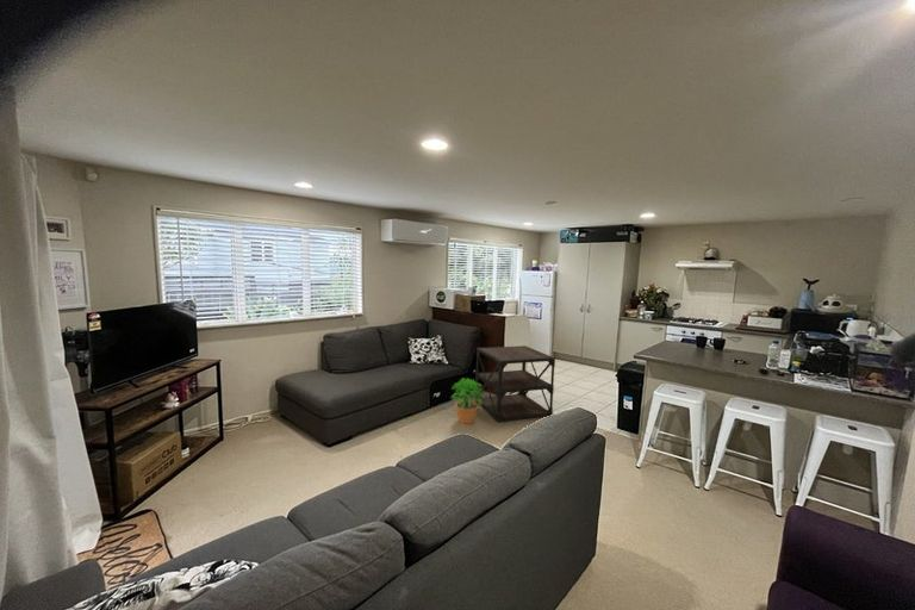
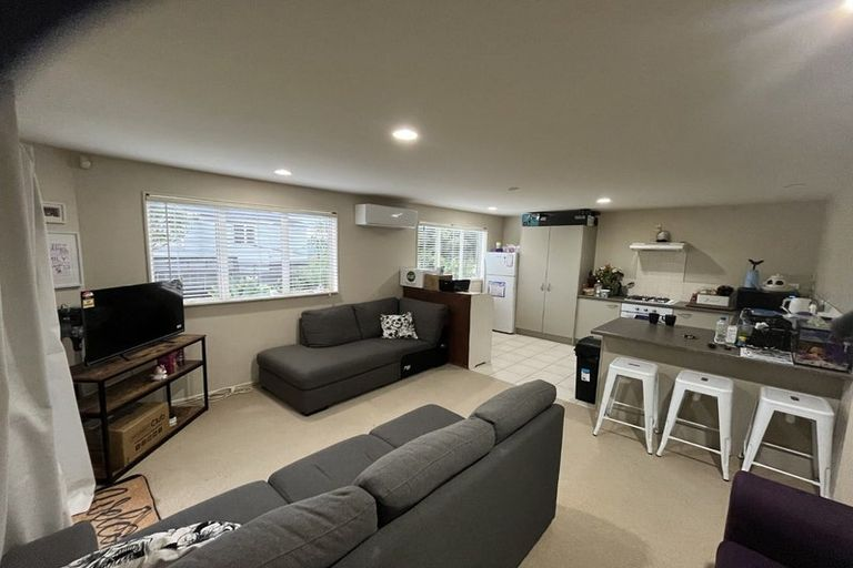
- side table (512, 380)
- potted plant (467, 398)
